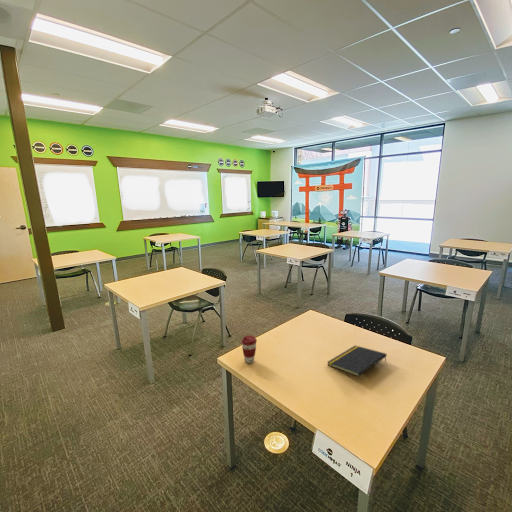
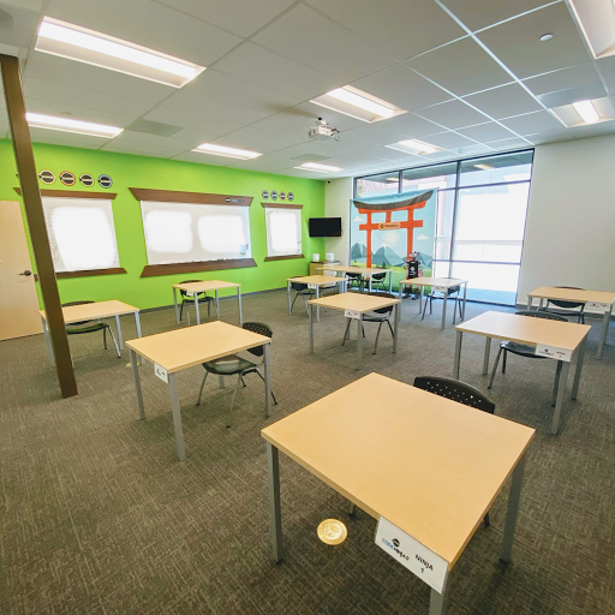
- coffee cup (249, 349)
- notepad (356, 359)
